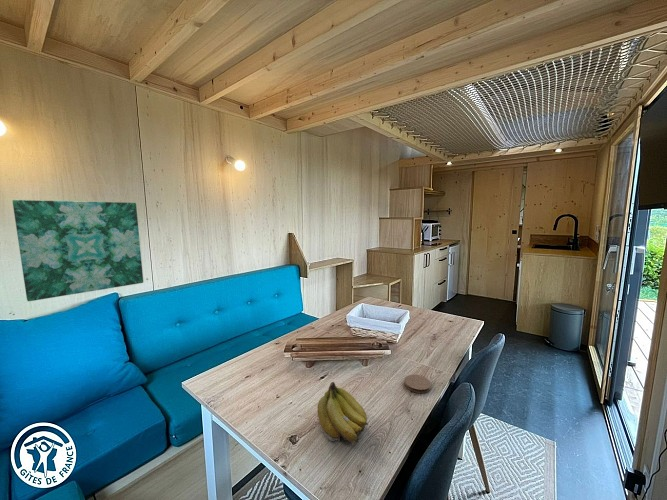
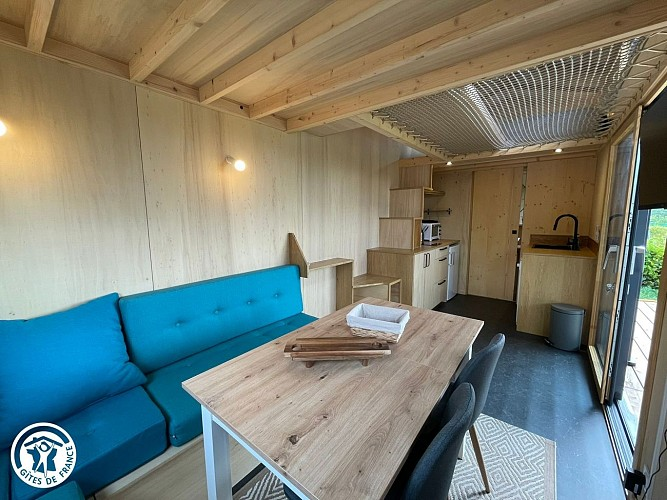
- wall art (86, 247)
- coaster (417, 383)
- fruit (344, 410)
